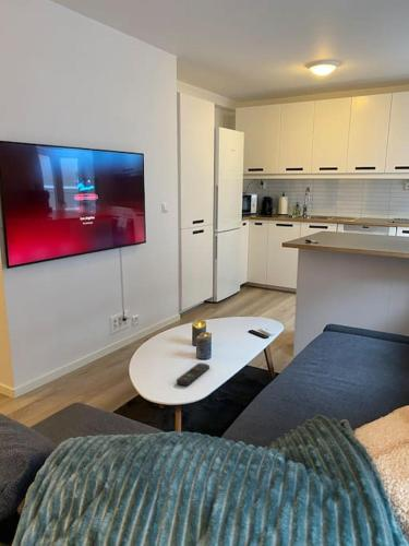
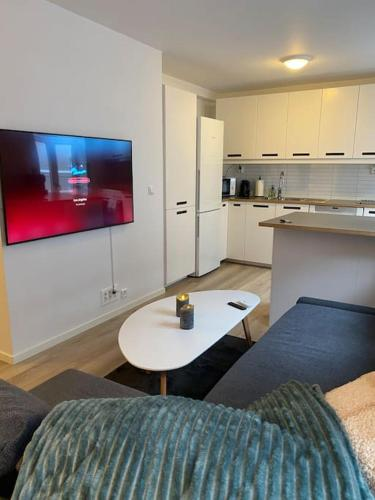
- remote control (193, 373)
